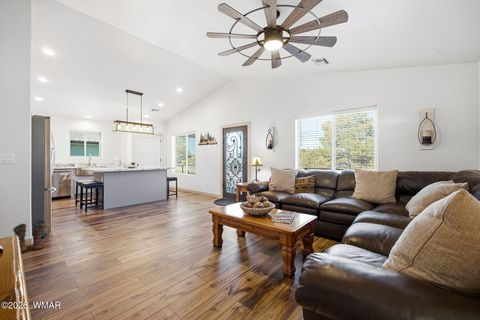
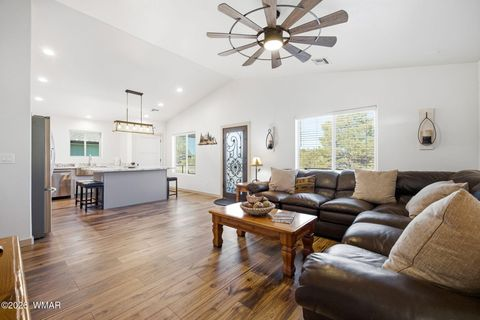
- boots (33, 234)
